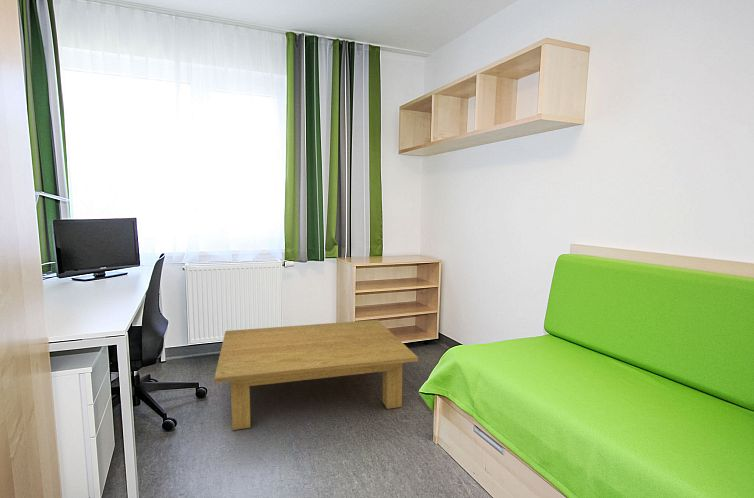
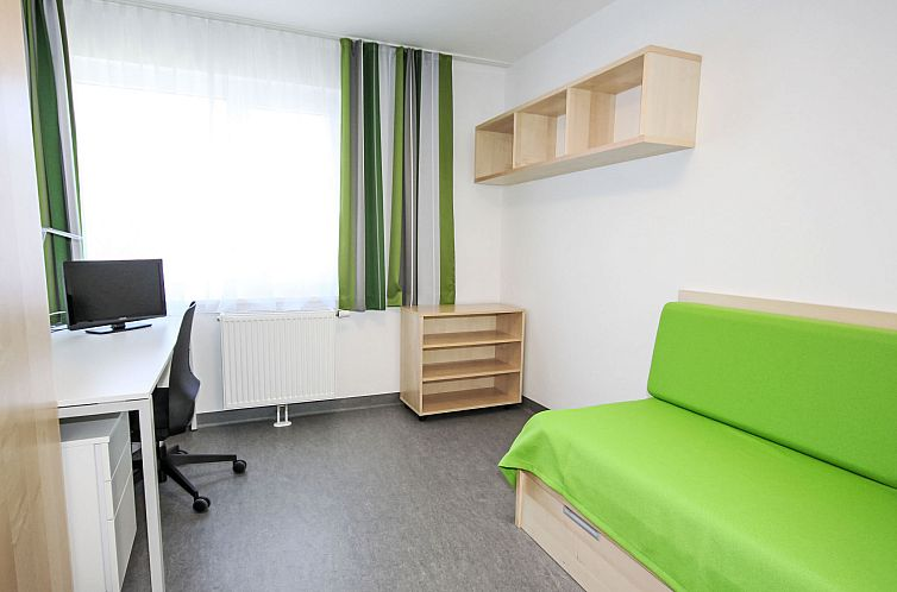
- coffee table (313, 367)
